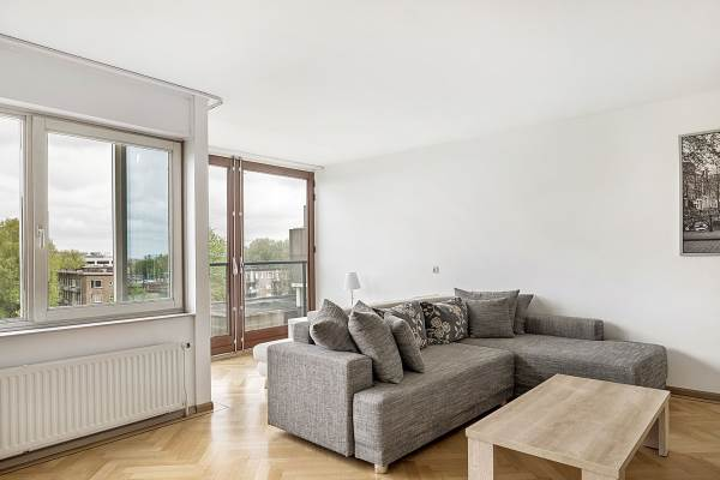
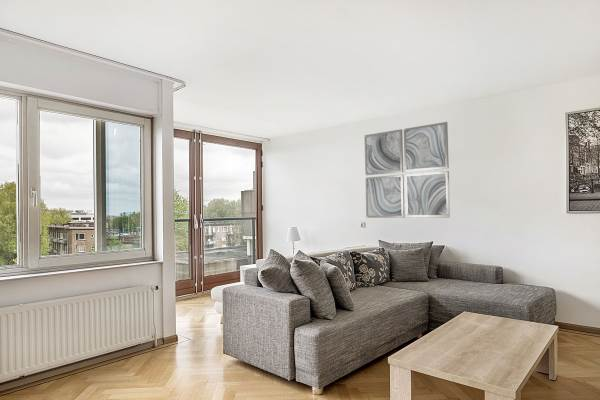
+ wall art (405, 174)
